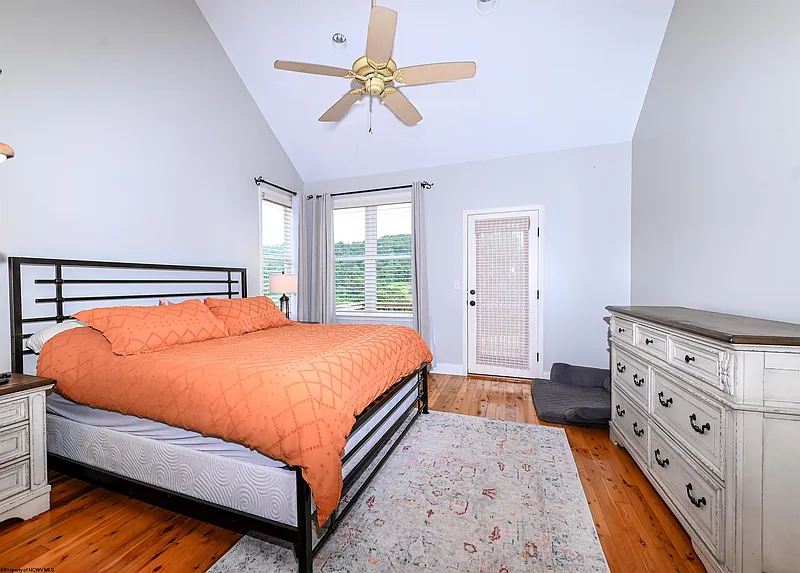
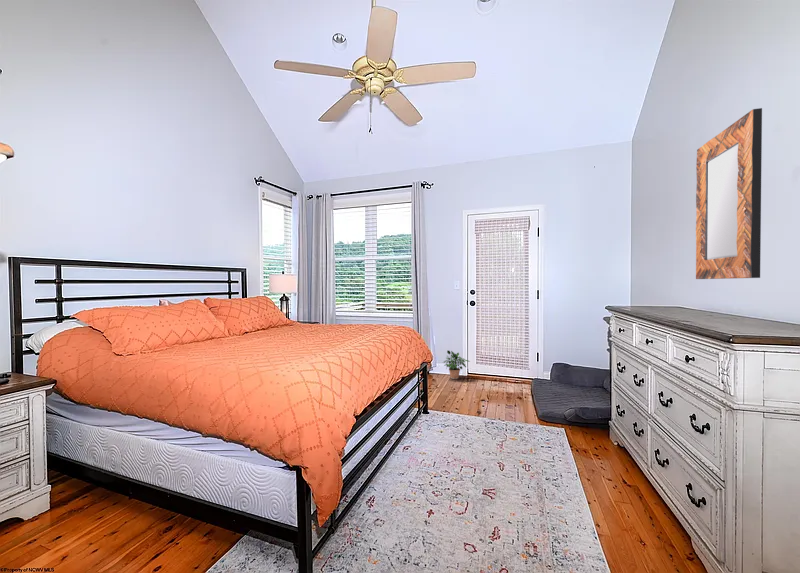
+ home mirror (723, 205)
+ potted plant (456, 364)
